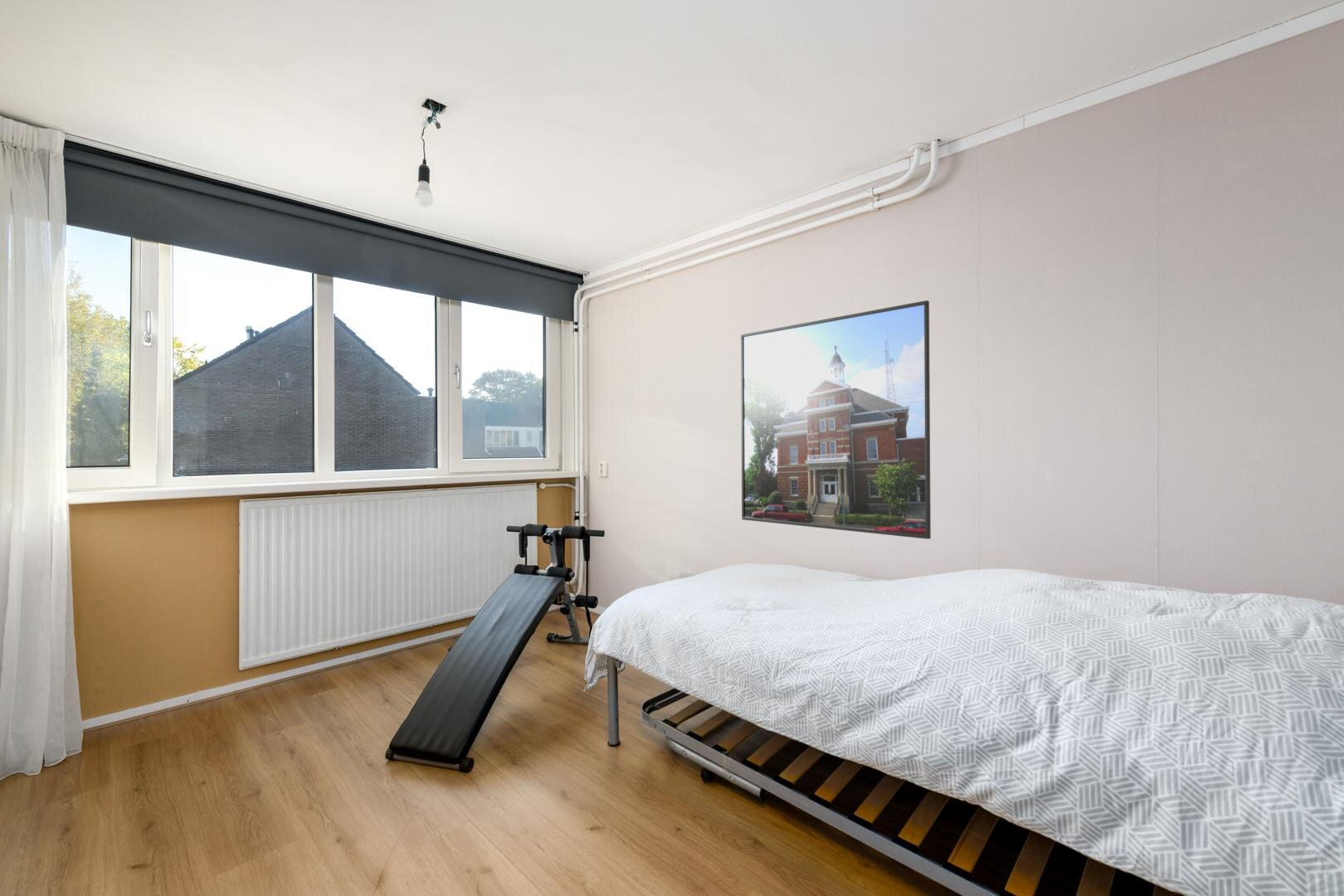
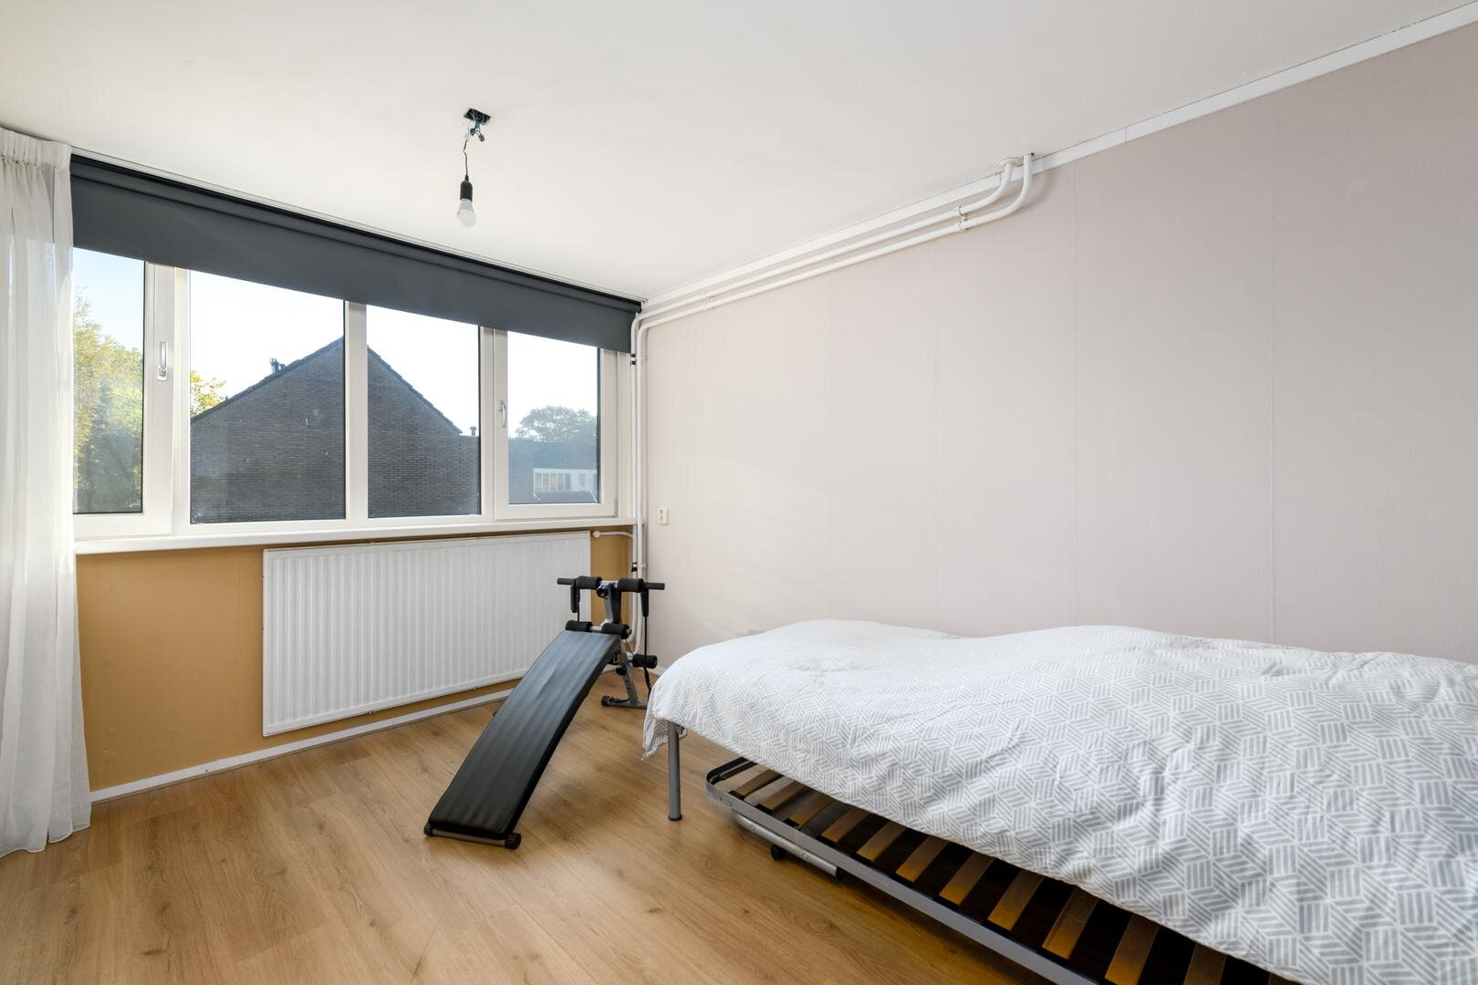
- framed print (824, 423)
